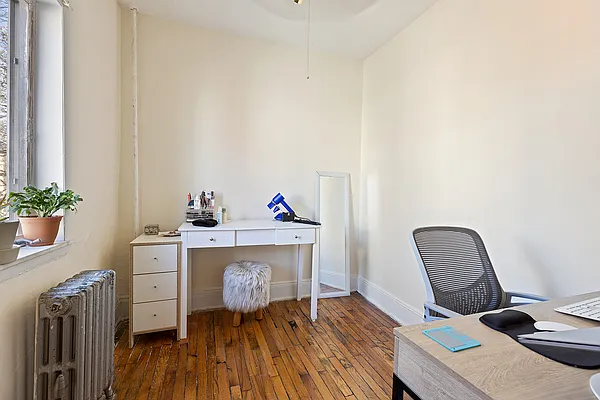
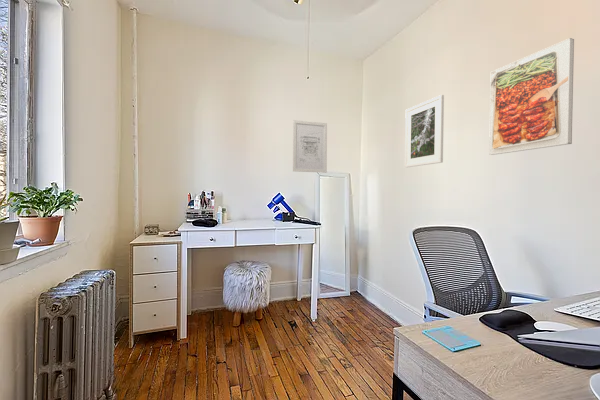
+ wall art (310, 146)
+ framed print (422, 134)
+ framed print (526, 103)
